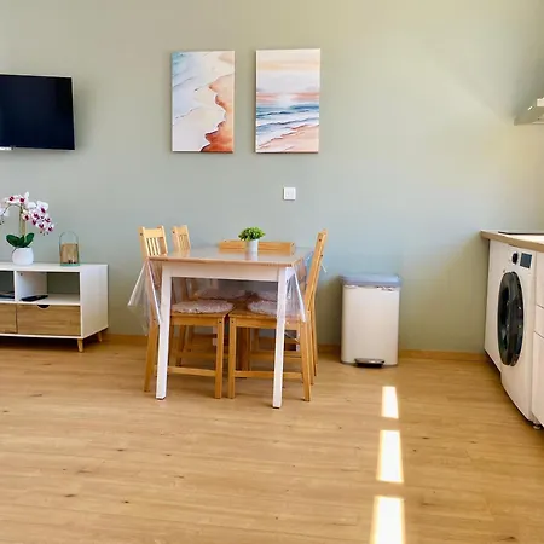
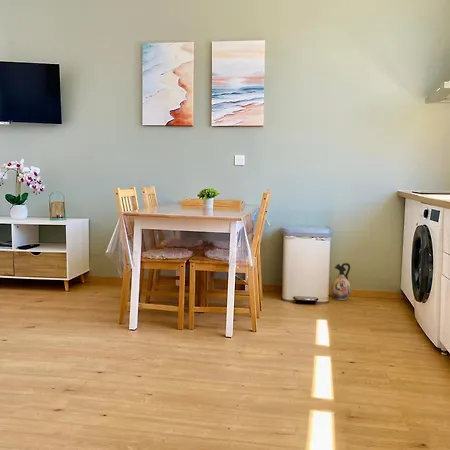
+ ceramic jug (342, 280)
